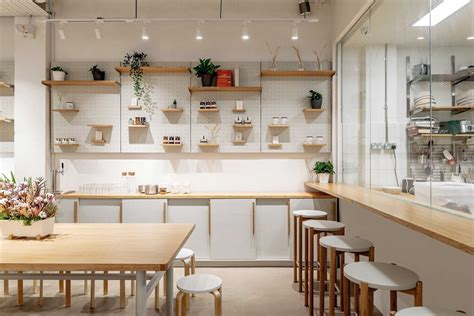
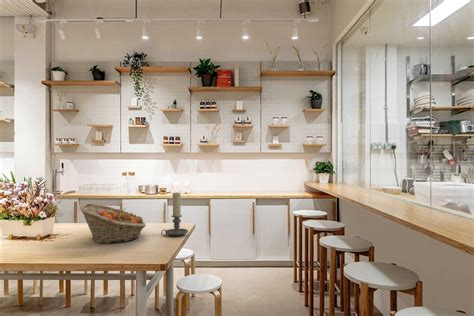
+ candle holder (174, 213)
+ fruit basket (113, 221)
